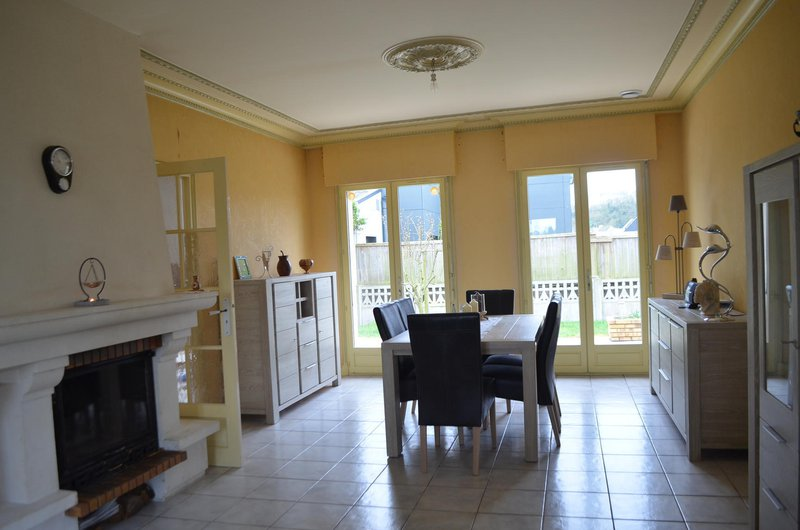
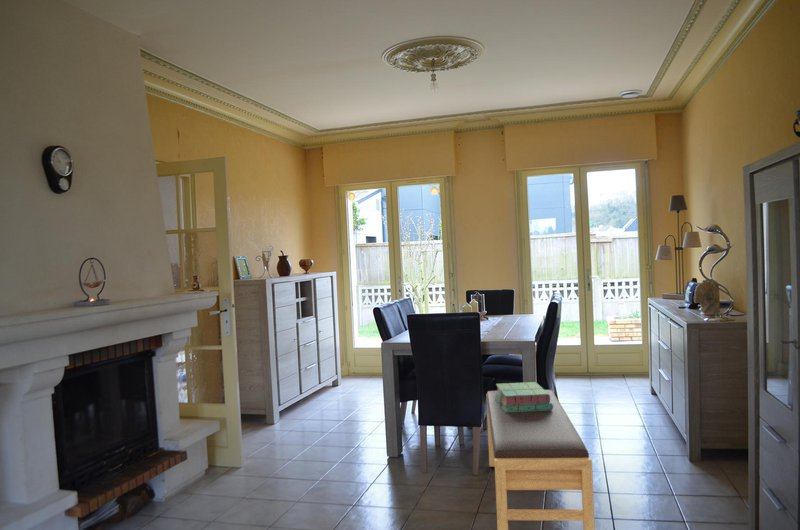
+ bench (530, 459)
+ stack of books (521, 396)
